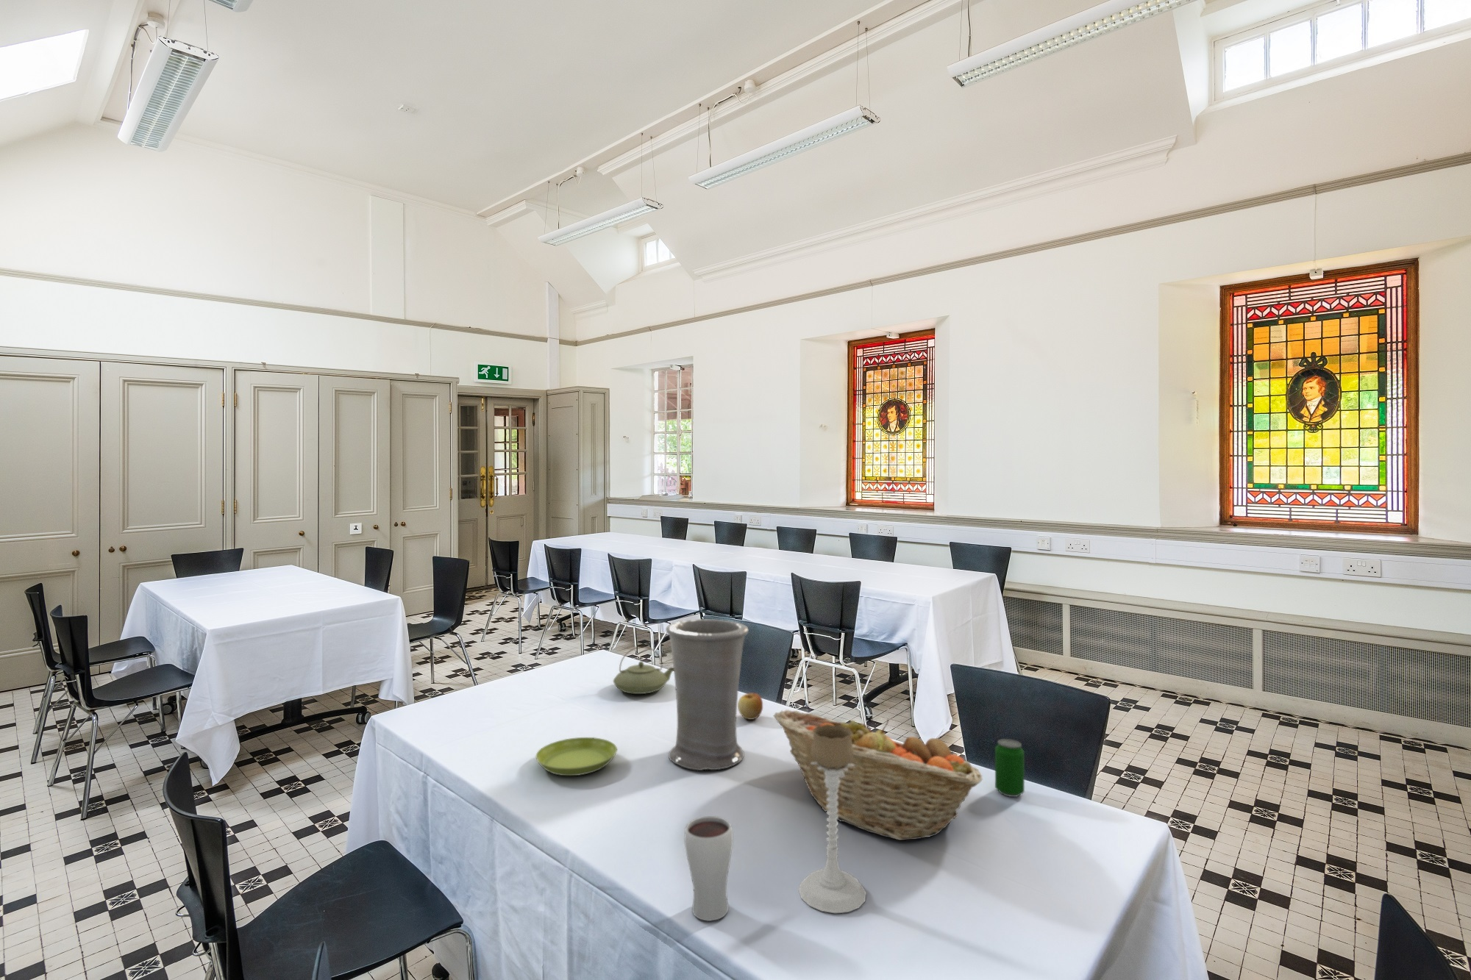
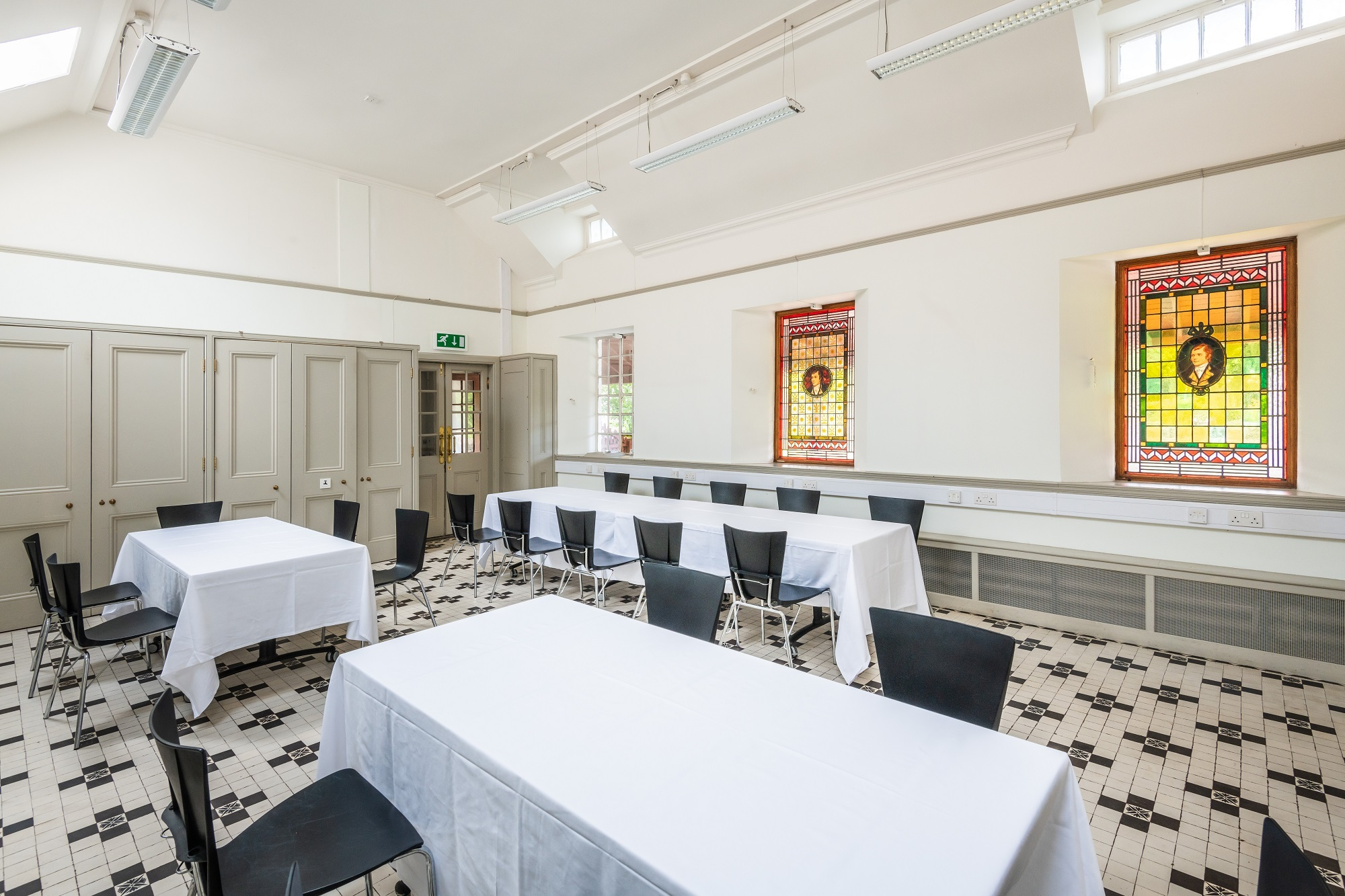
- beverage can (1009, 768)
- teapot (644, 667)
- fruit basket (872, 759)
- candle holder (832, 812)
- drinking glass (709, 868)
- apple (750, 705)
- saucer (576, 757)
- vase (707, 691)
